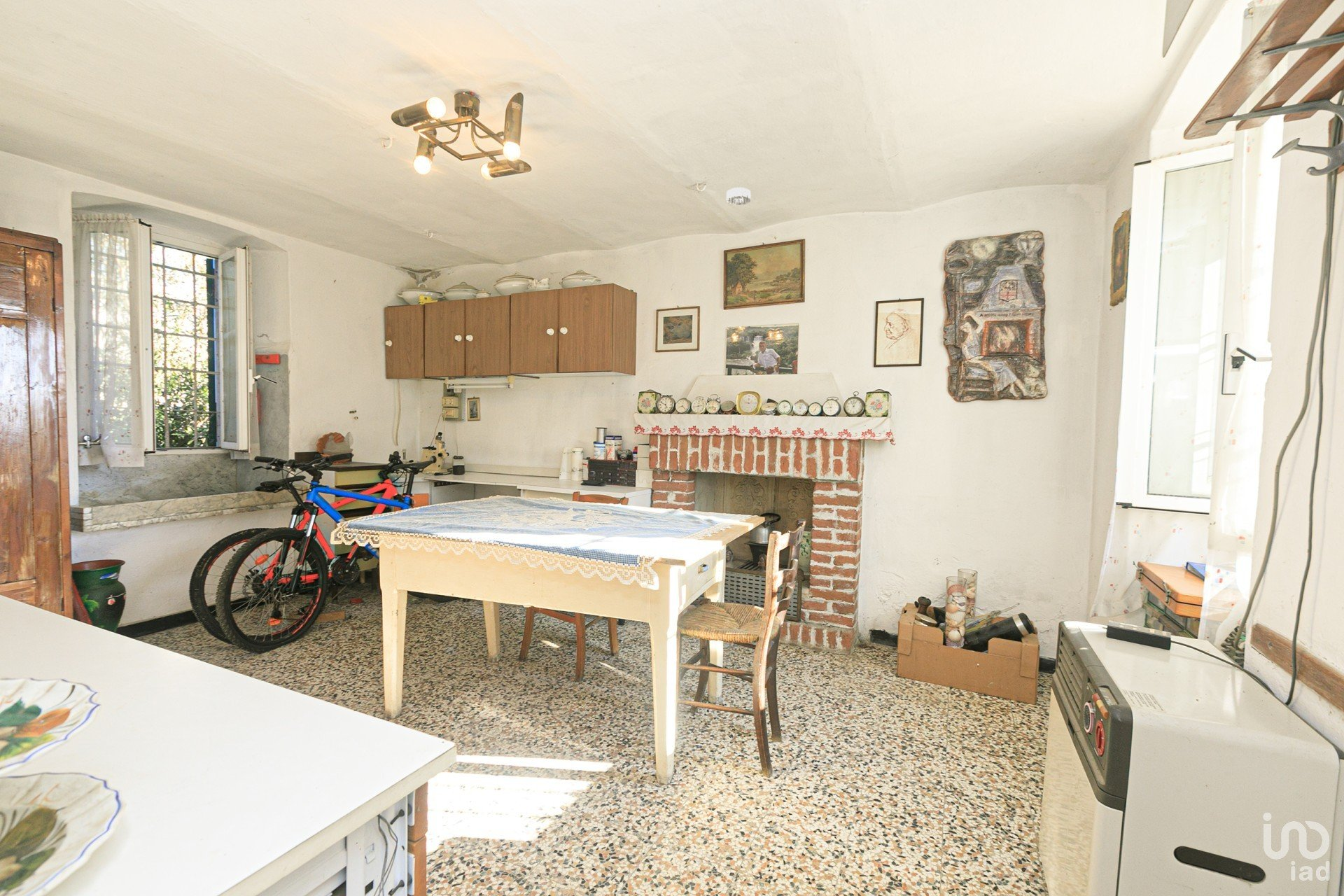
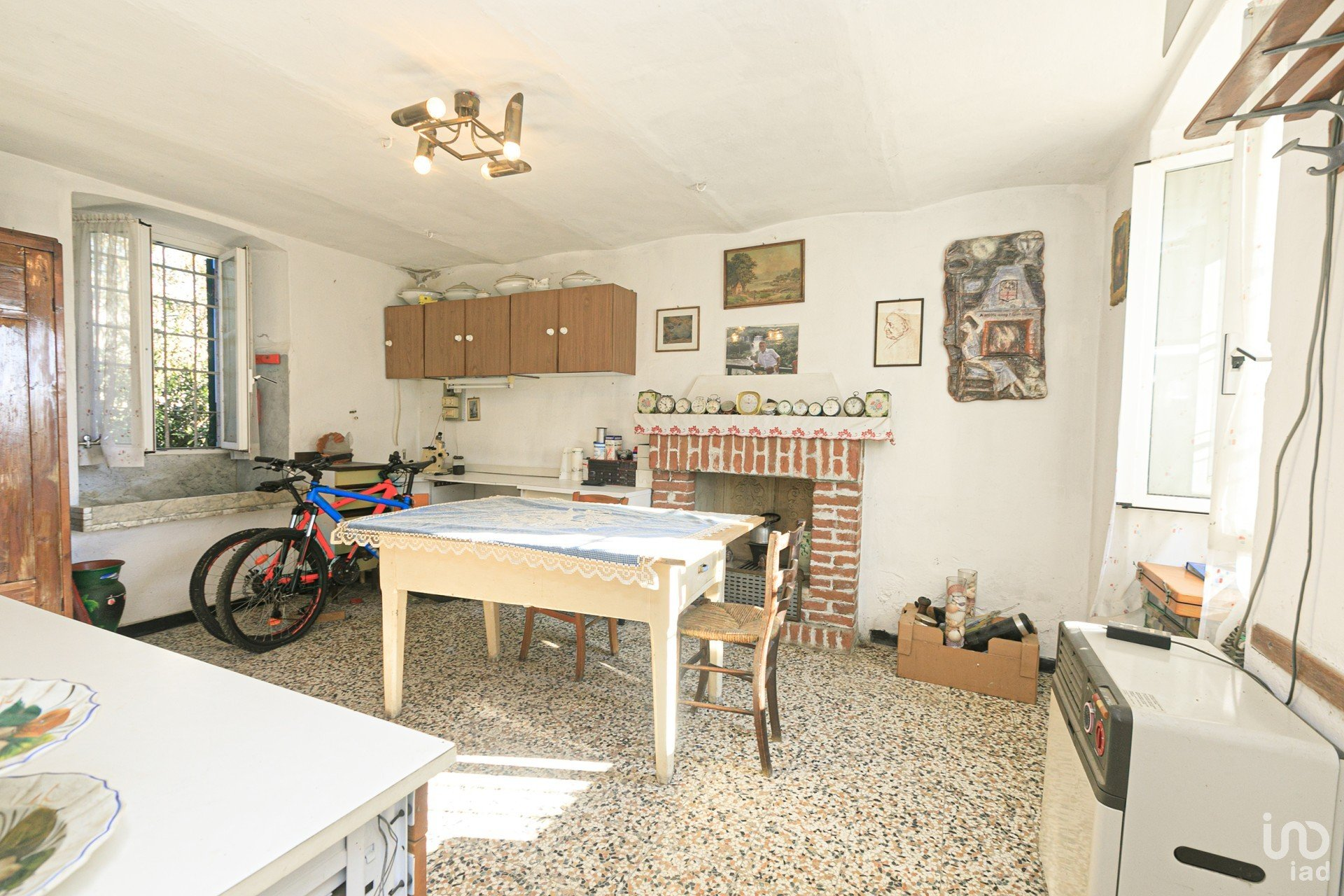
- smoke detector (738, 195)
